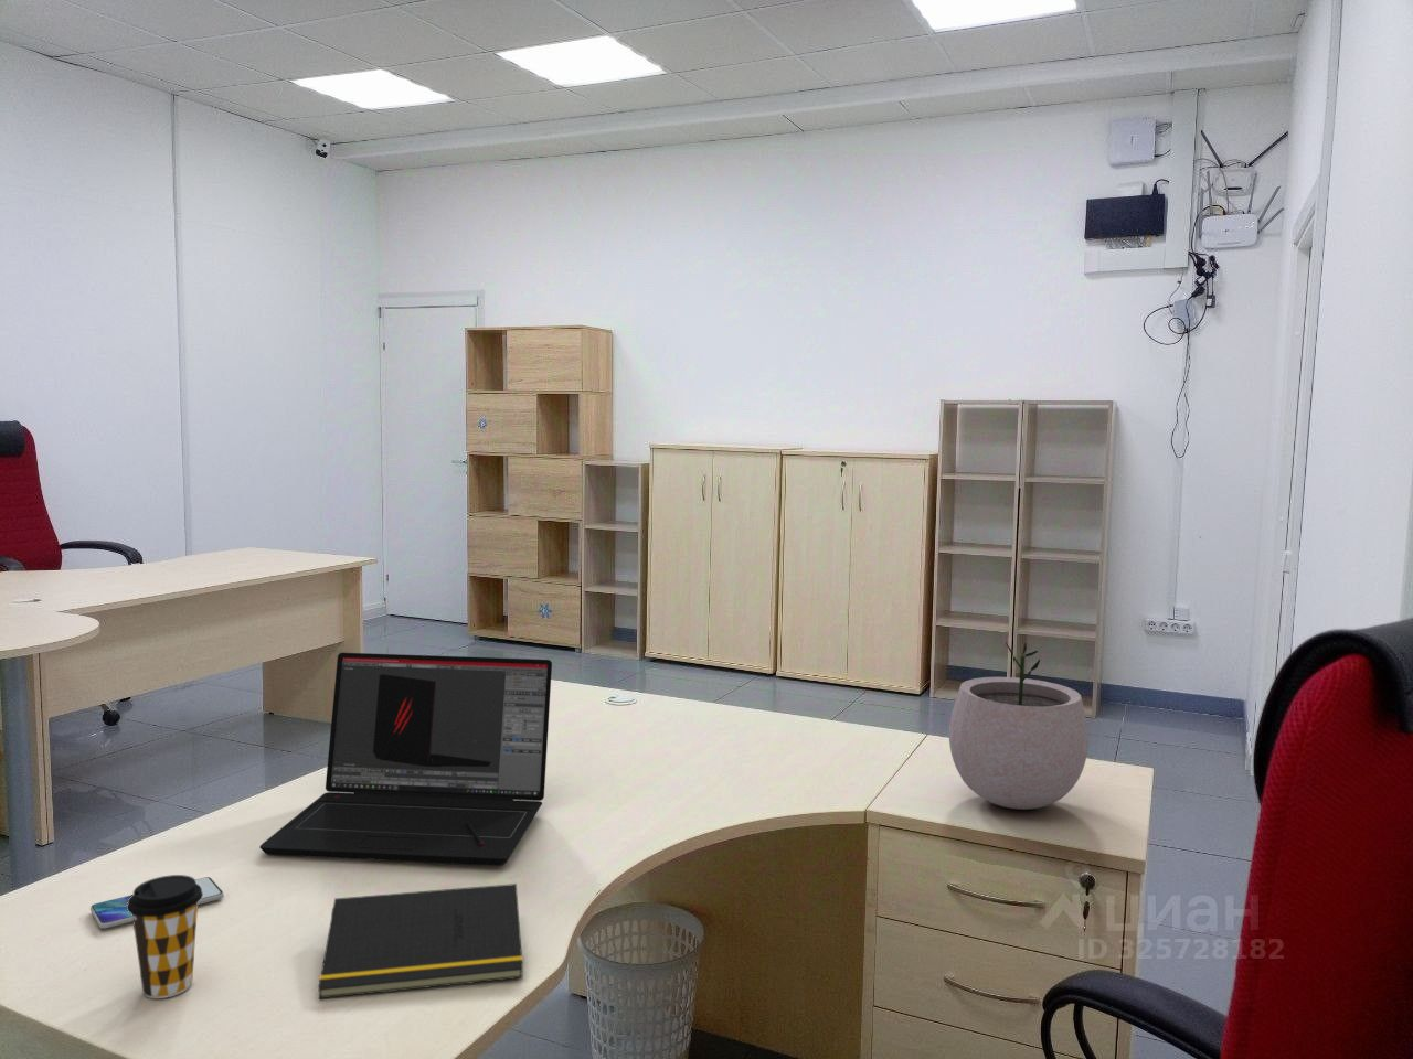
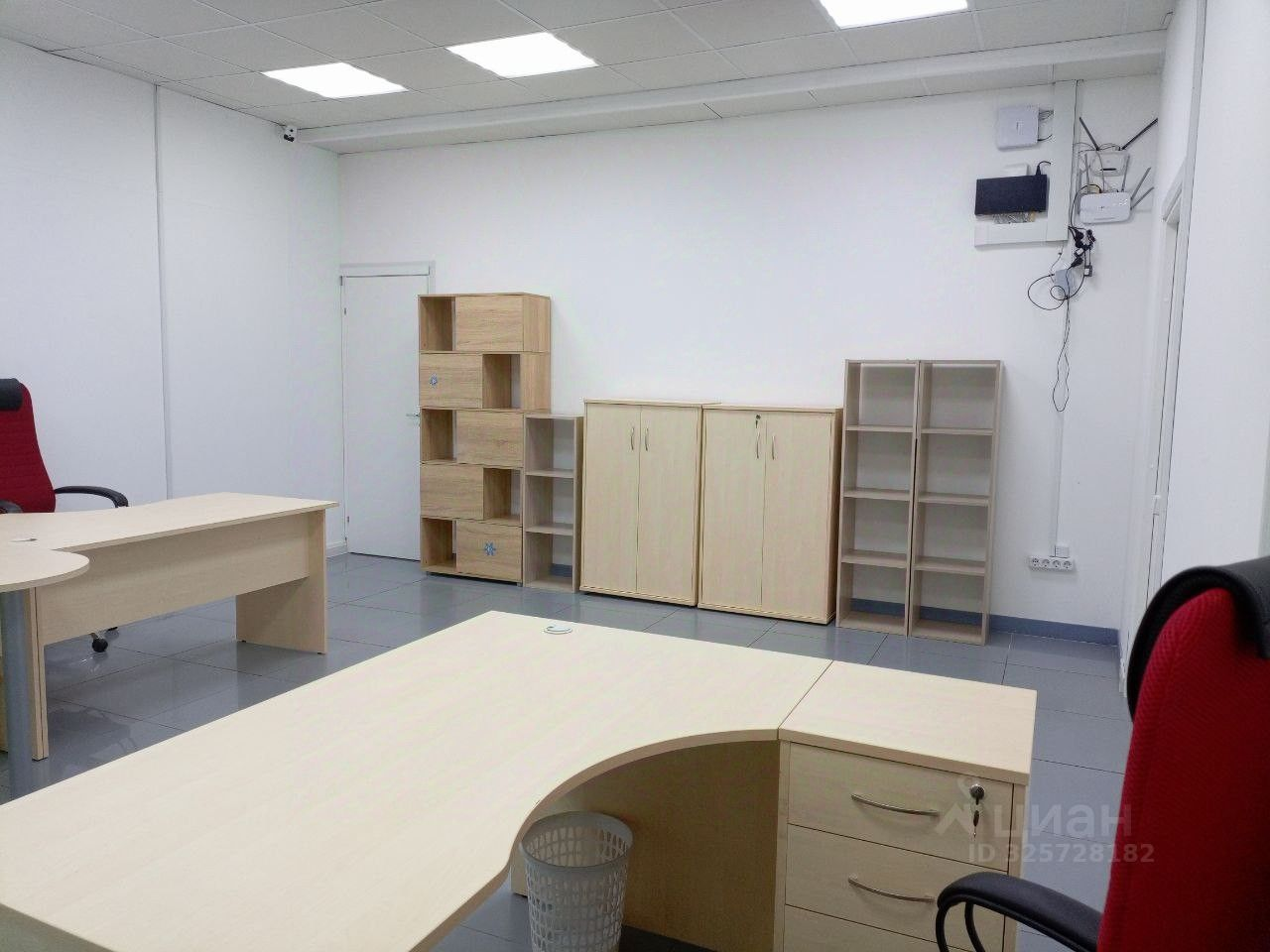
- notepad (425, 937)
- plant pot (1018, 722)
- coffee cup (166, 937)
- smartphone (131, 894)
- laptop (415, 750)
